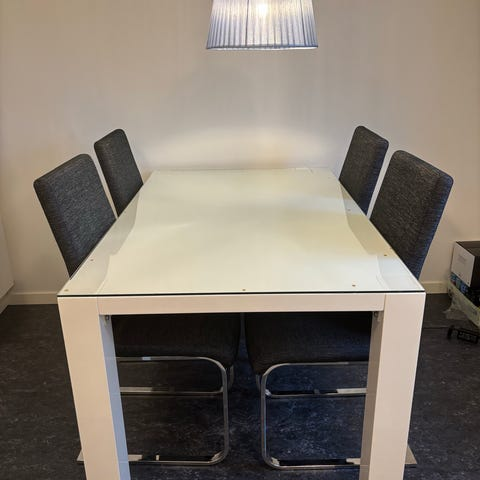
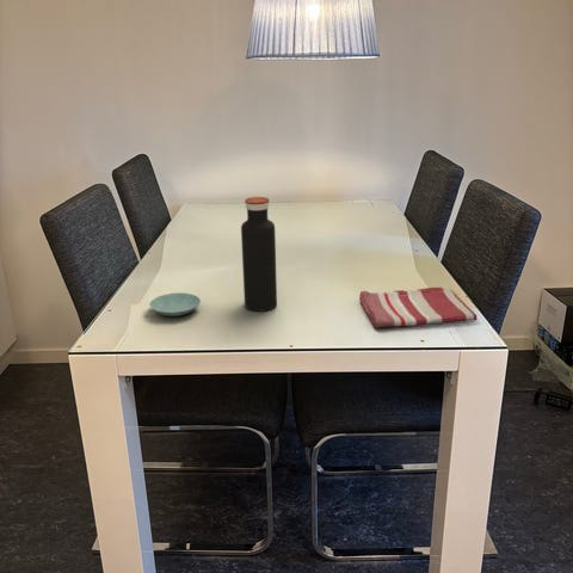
+ saucer (175, 306)
+ dish towel (414, 306)
+ water bottle (258, 253)
